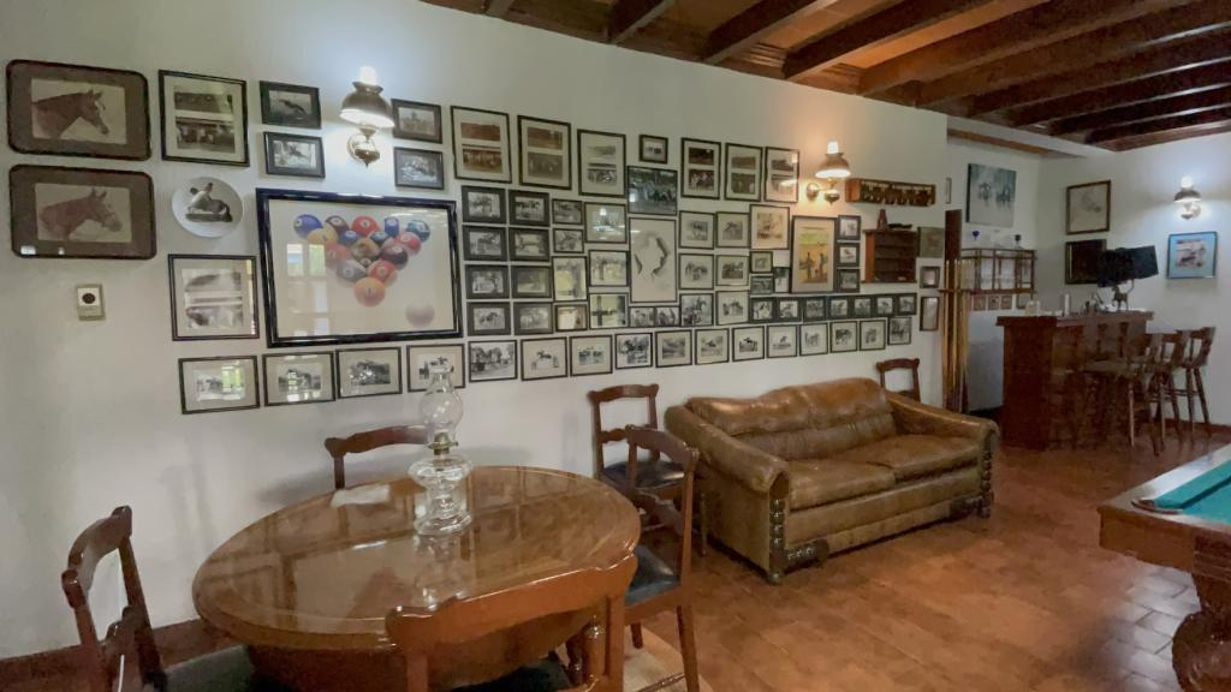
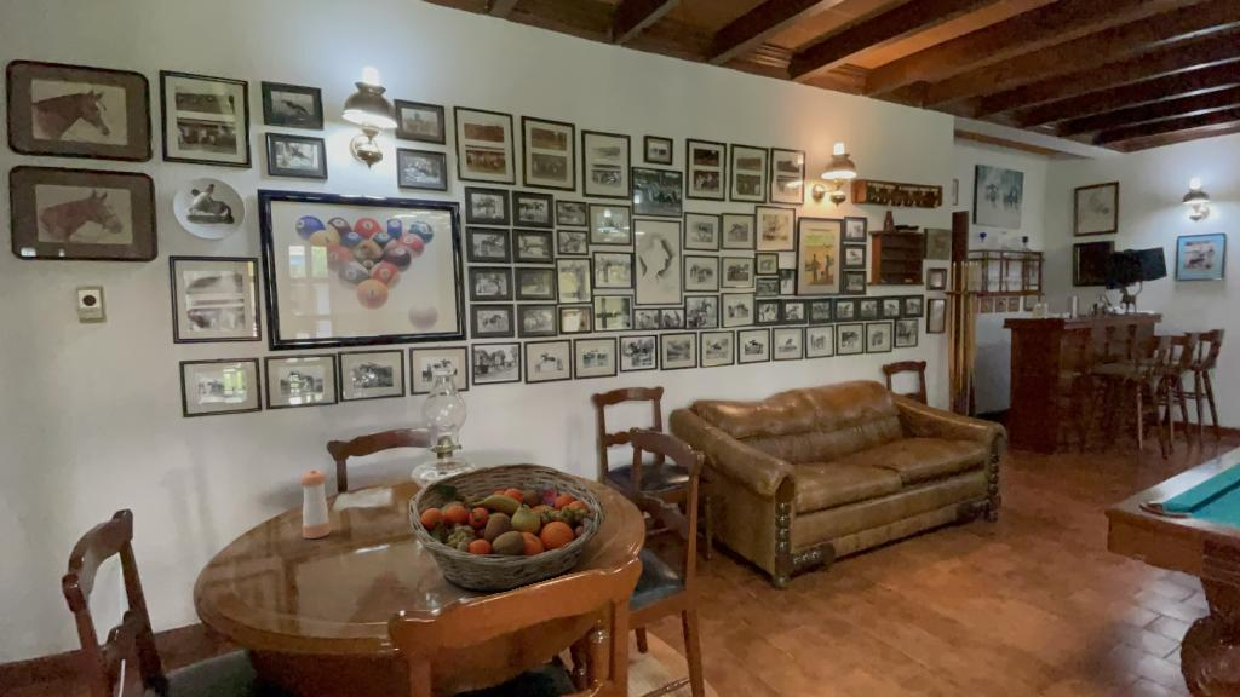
+ pepper shaker (315, 502)
+ fruit basket (510, 522)
